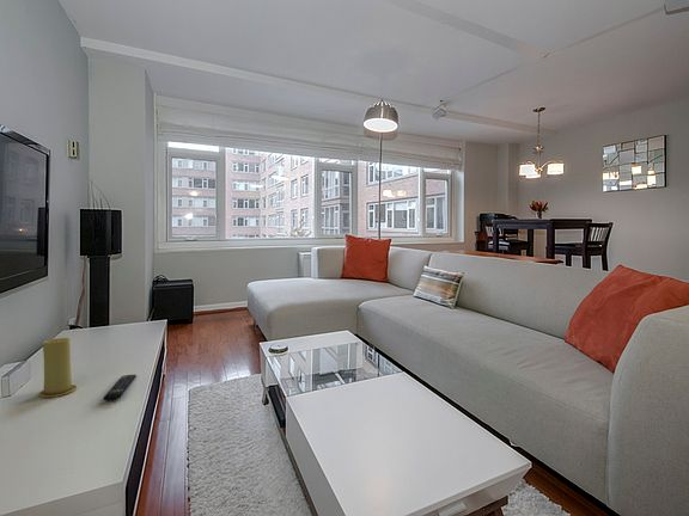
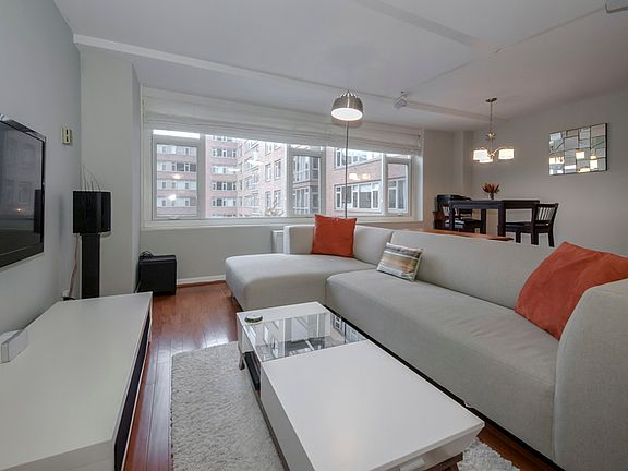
- candle (57, 364)
- remote control (121, 386)
